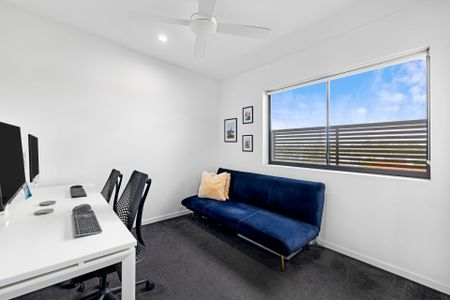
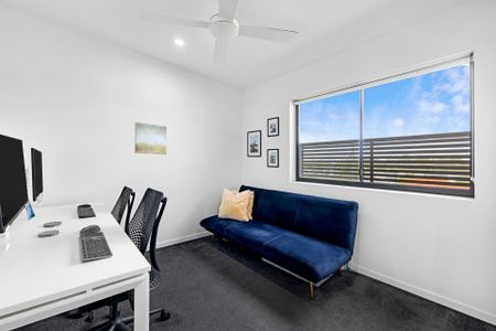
+ wall art (151, 139)
